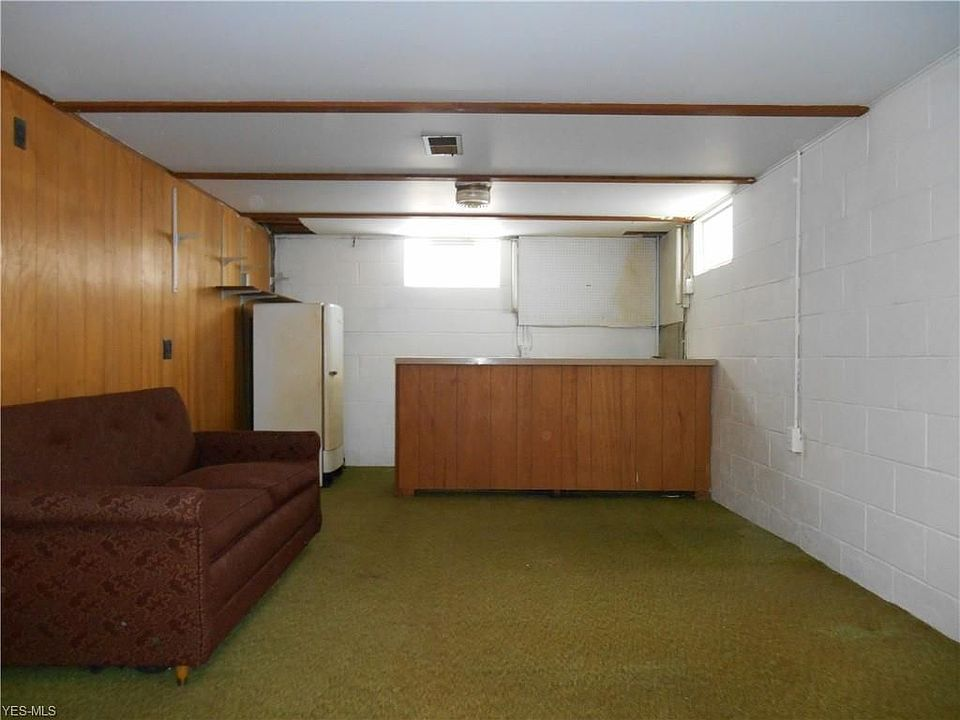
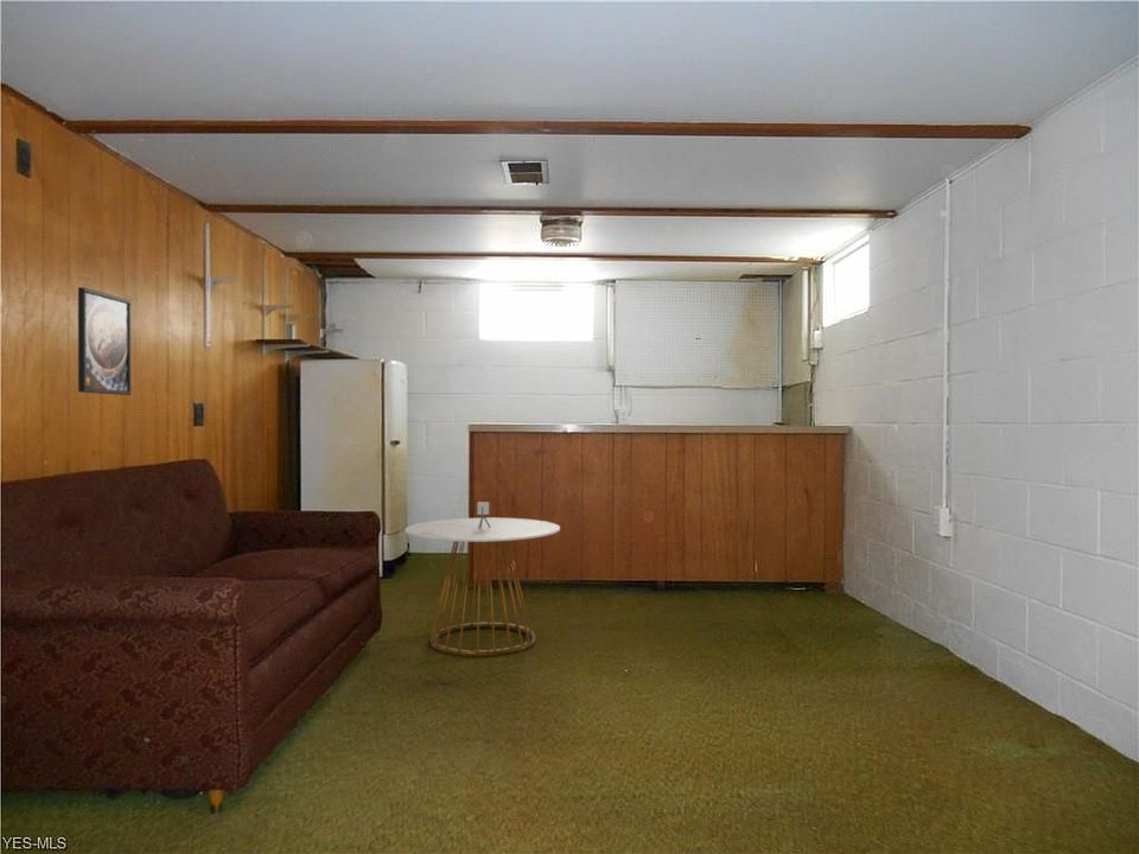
+ side table (486, 572)
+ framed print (106, 344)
